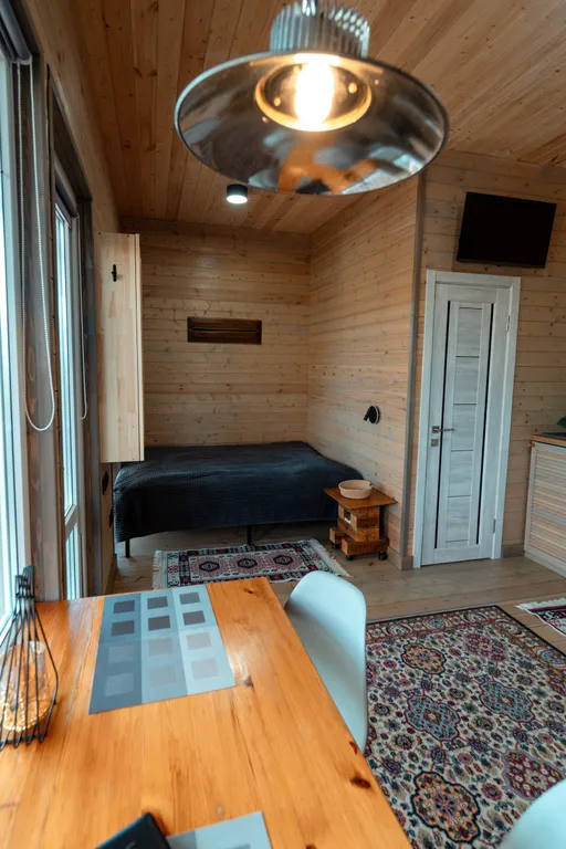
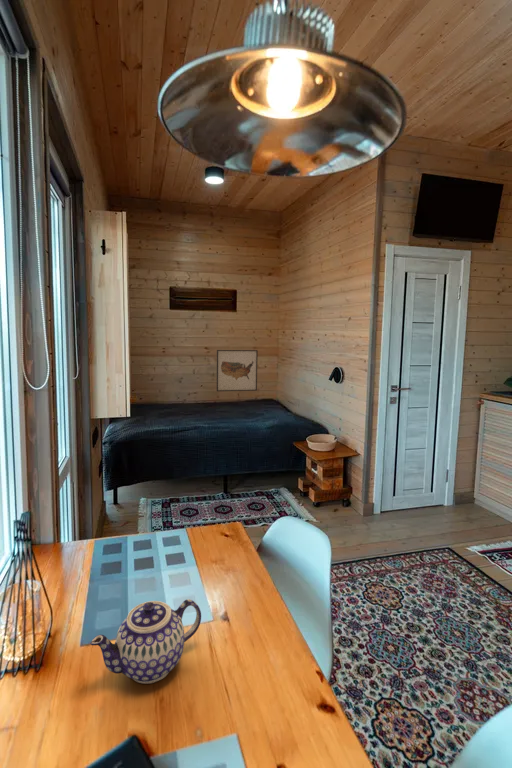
+ teapot (150, 635)
+ wall art (237, 370)
